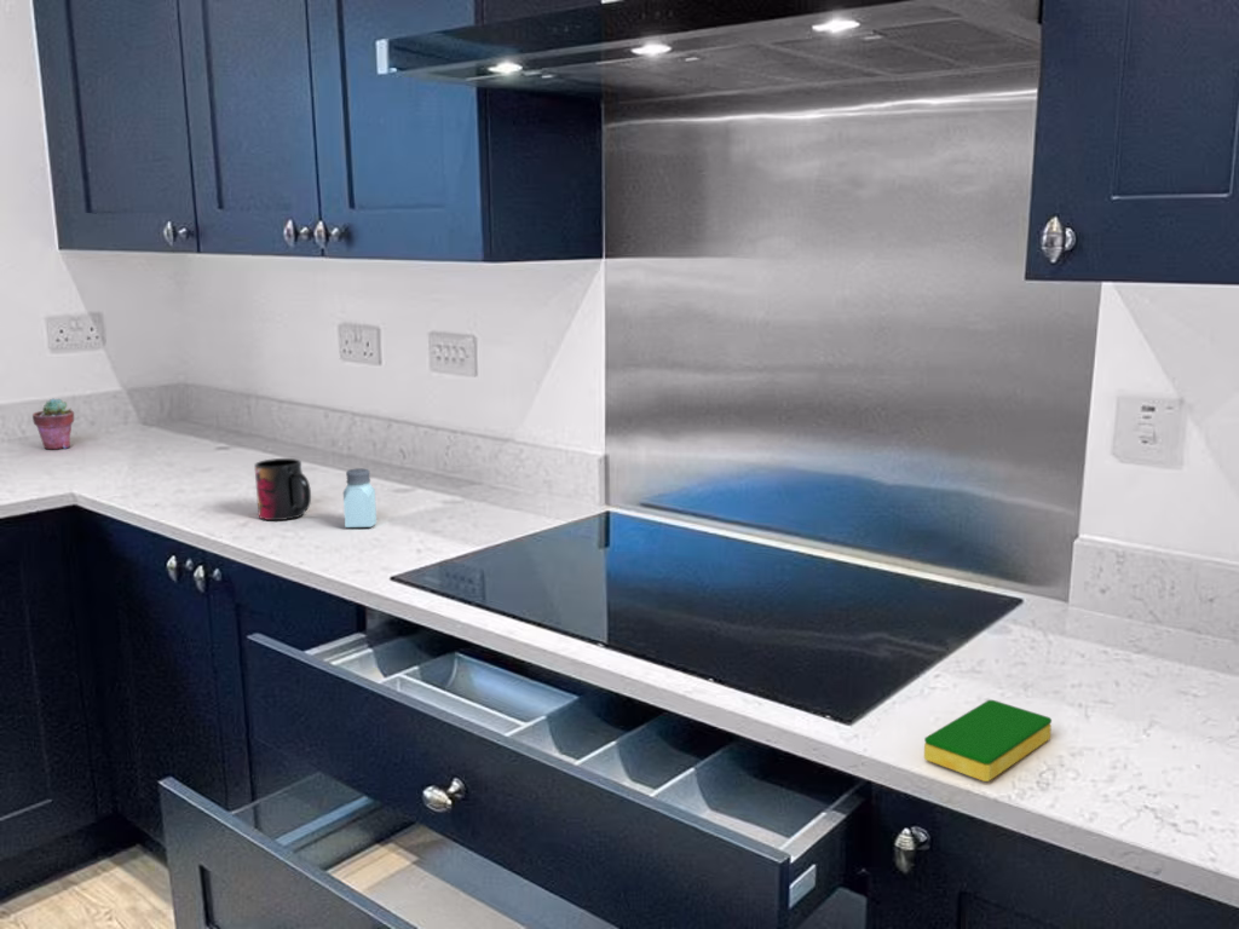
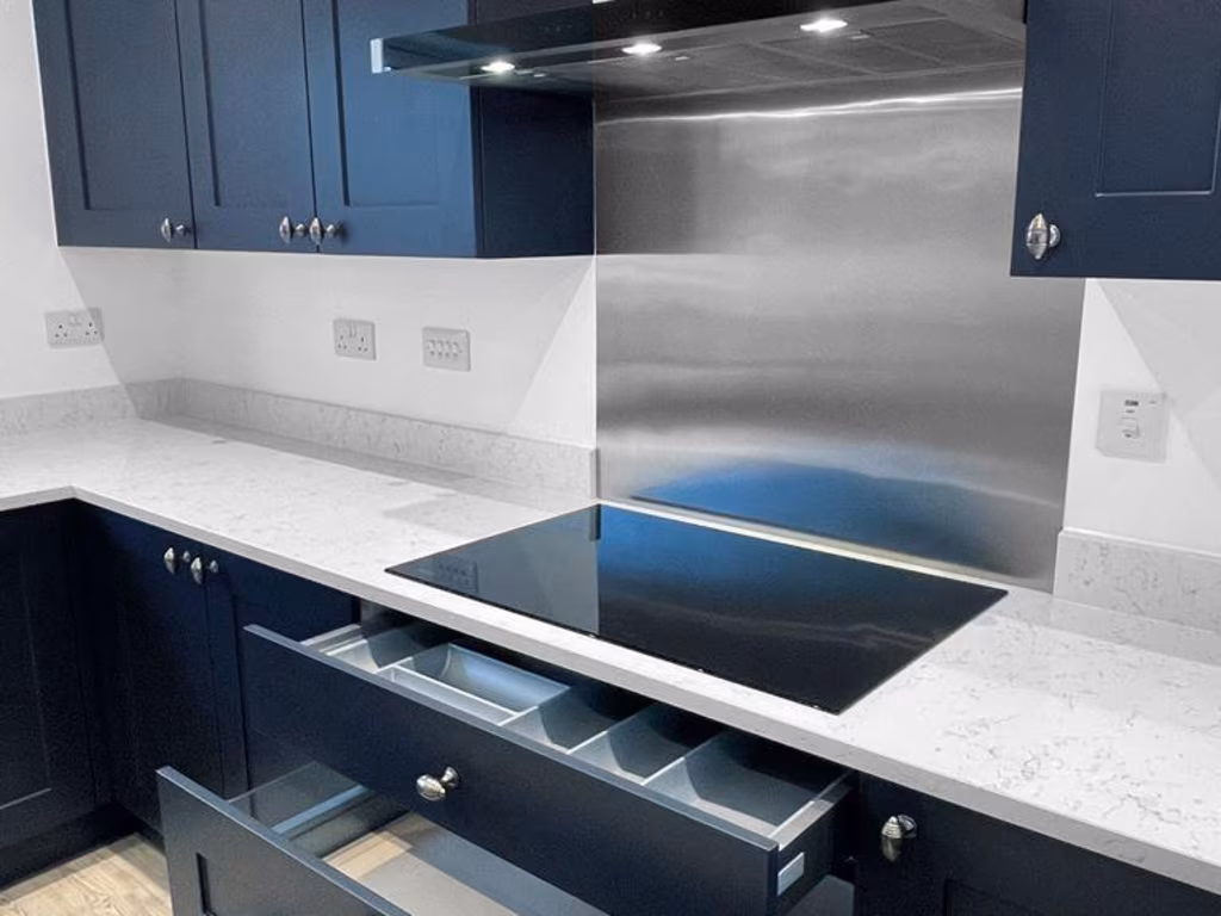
- potted succulent (54, 422)
- saltshaker (359, 497)
- mug (286, 490)
- dish sponge (989, 738)
